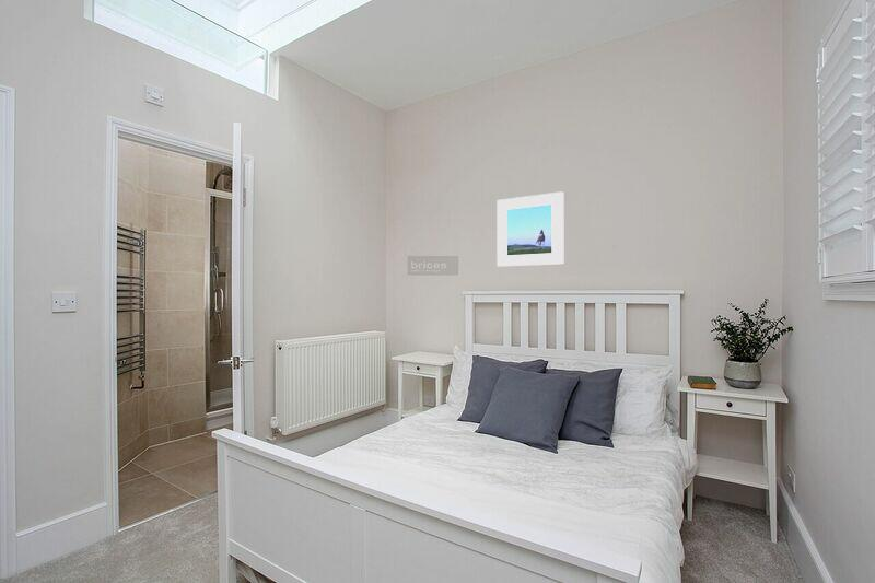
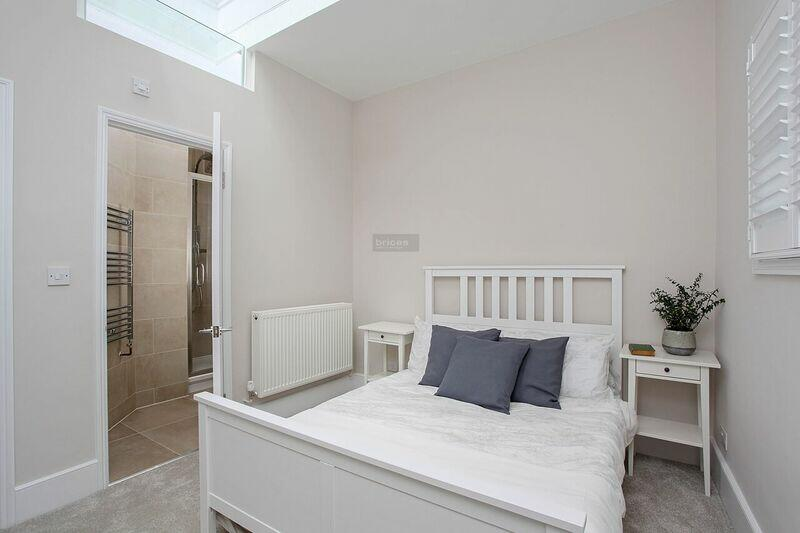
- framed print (528, 231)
